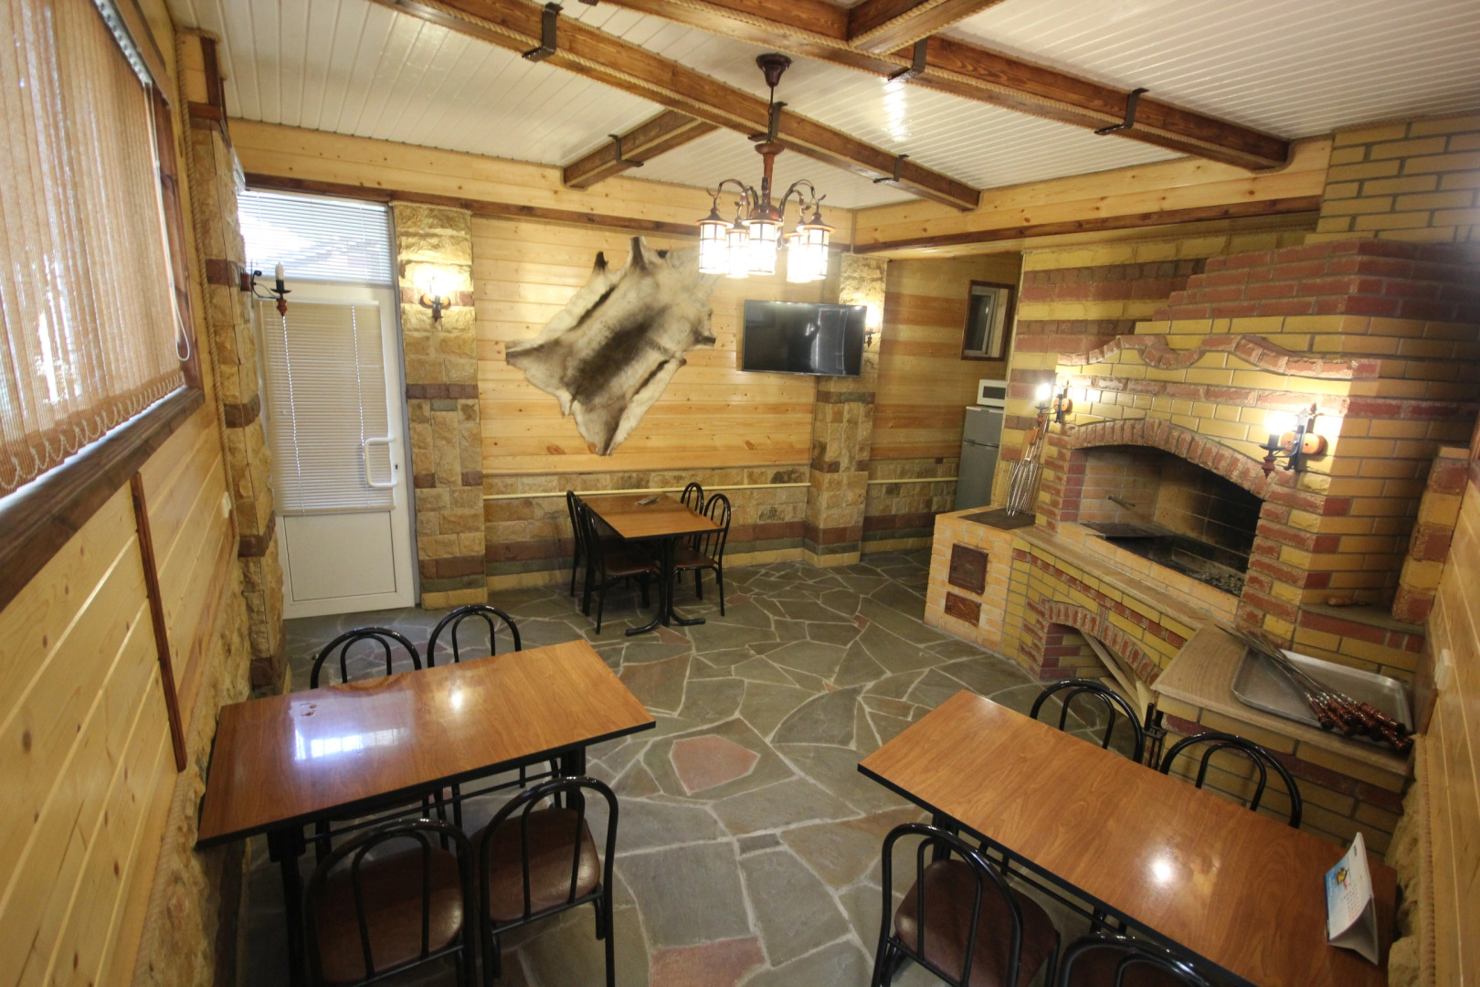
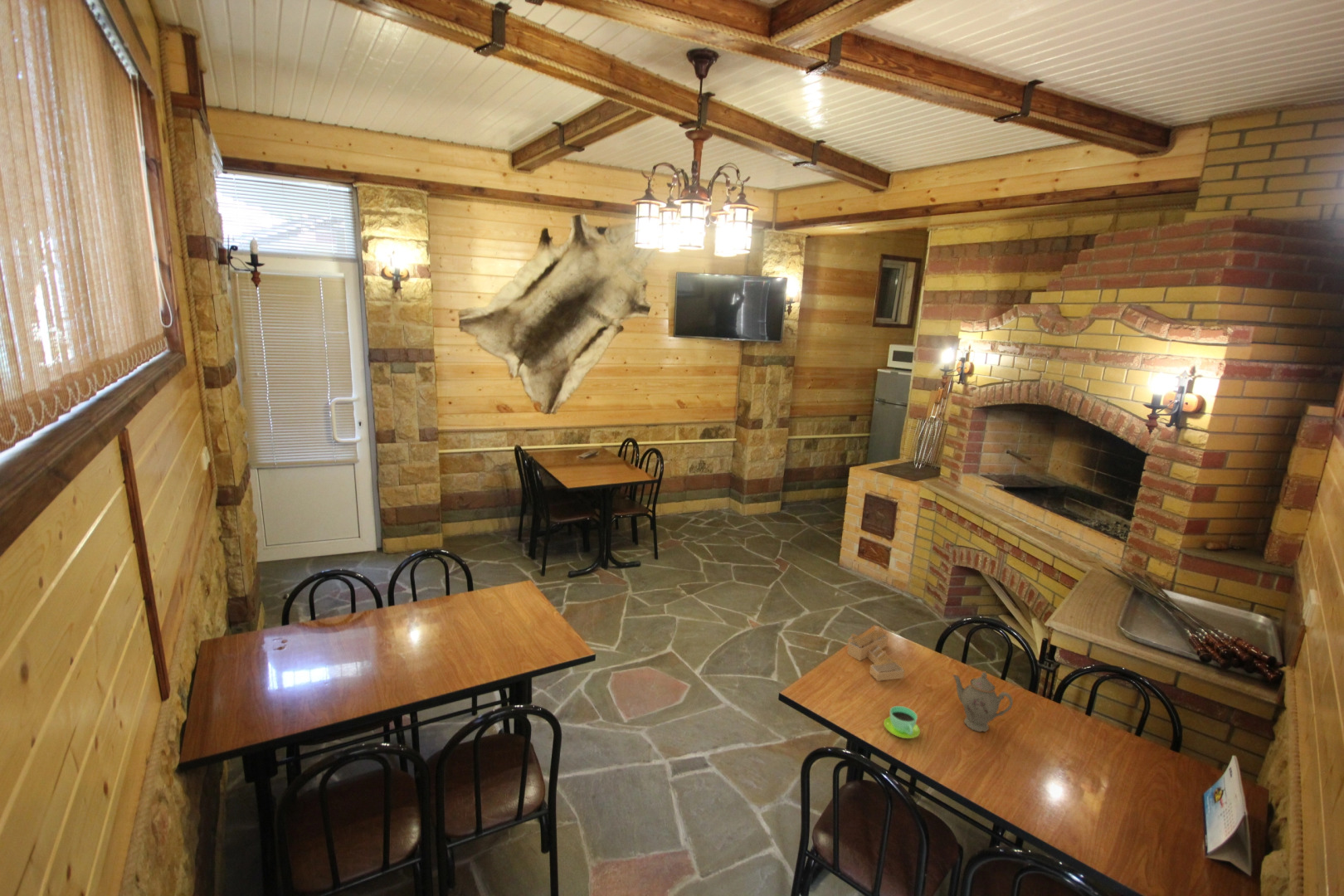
+ house frame (879, 650)
+ cup (902, 722)
+ chinaware (980, 698)
